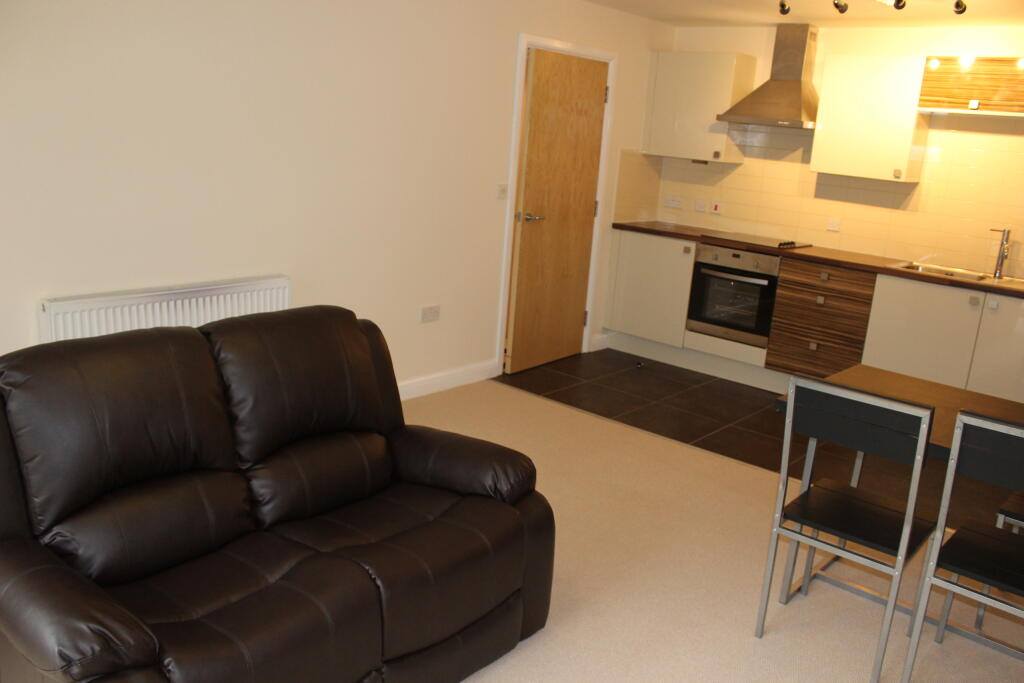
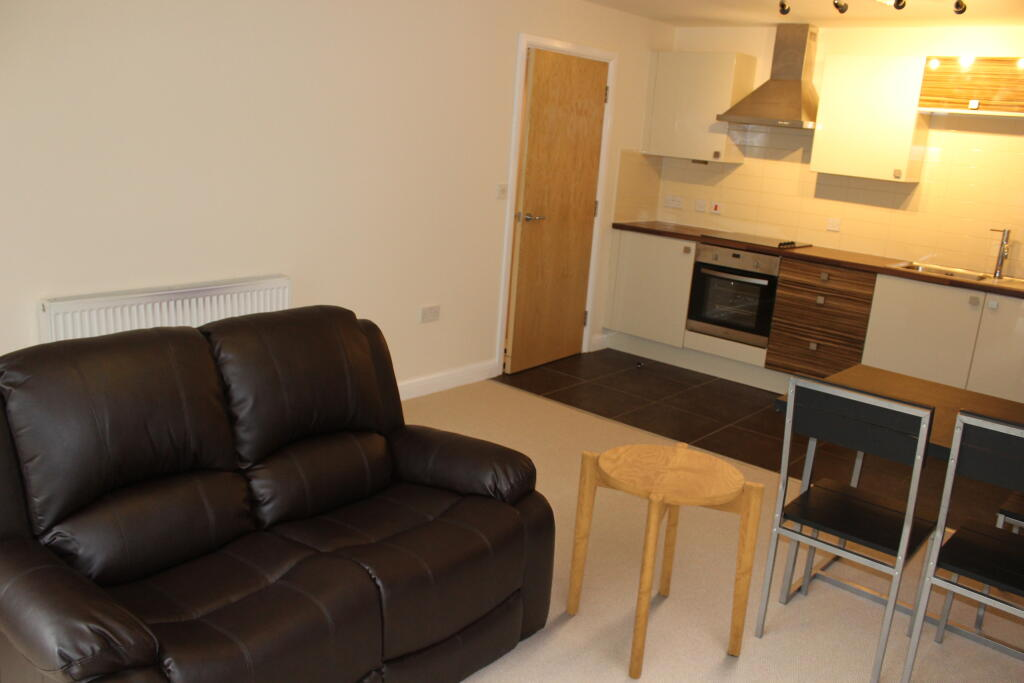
+ side table (663, 552)
